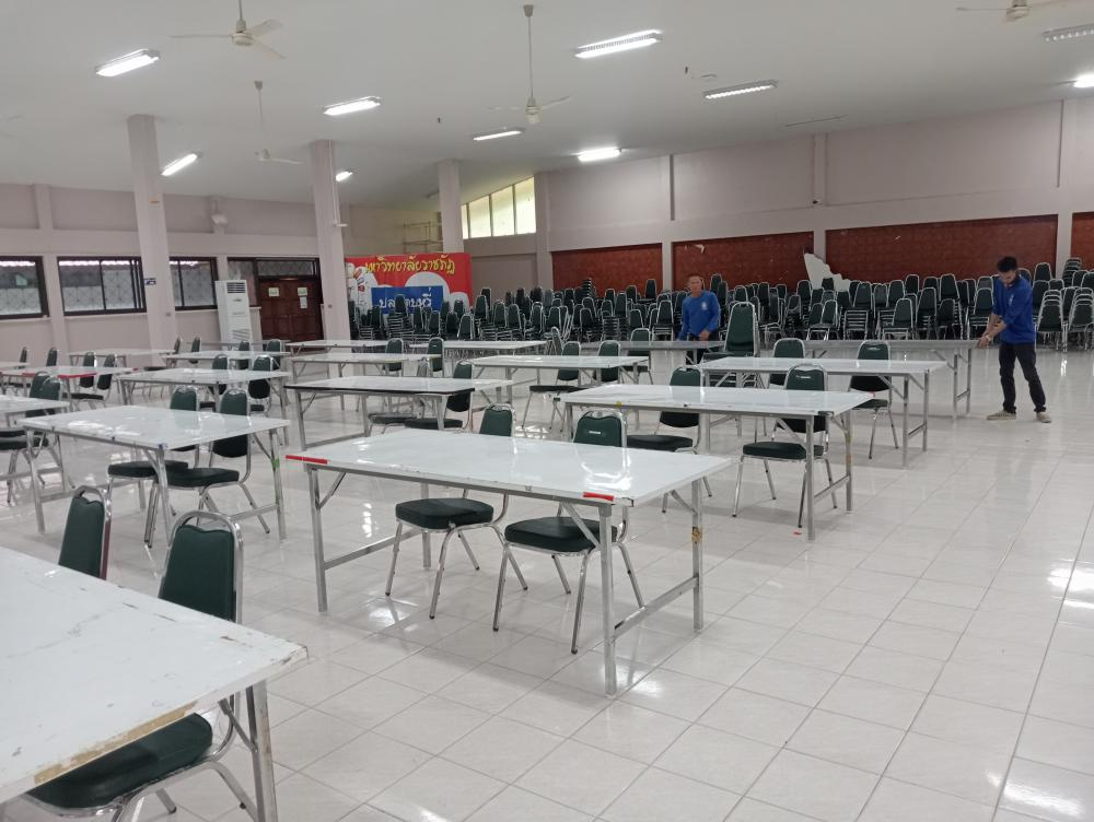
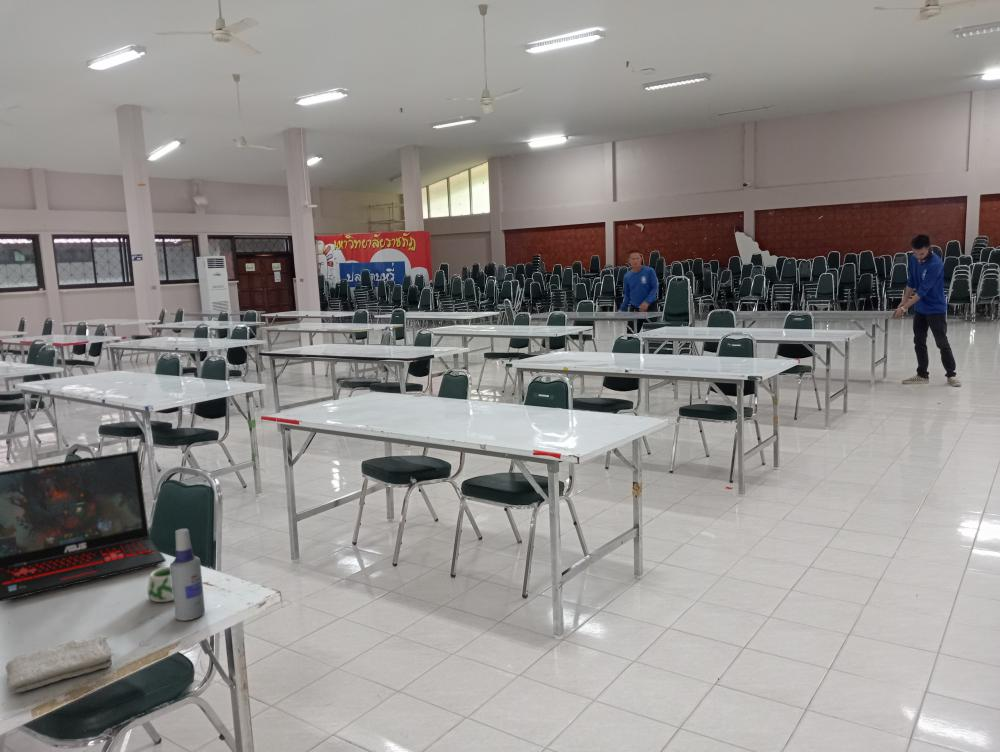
+ laptop (73, 519)
+ spray bottle (186, 572)
+ mug (171, 581)
+ washcloth (60, 662)
